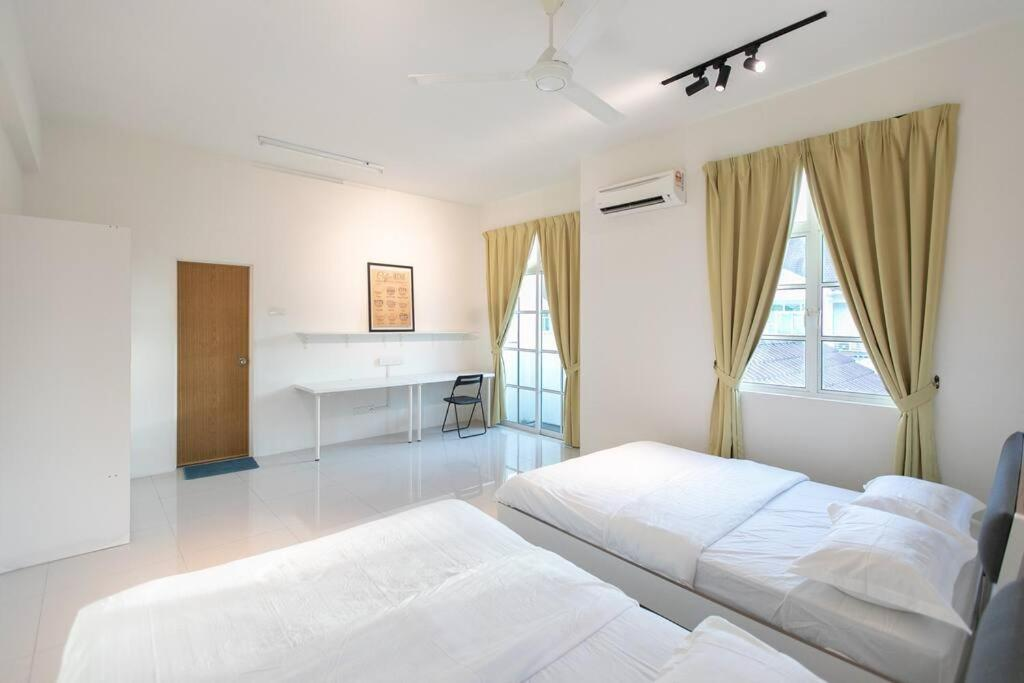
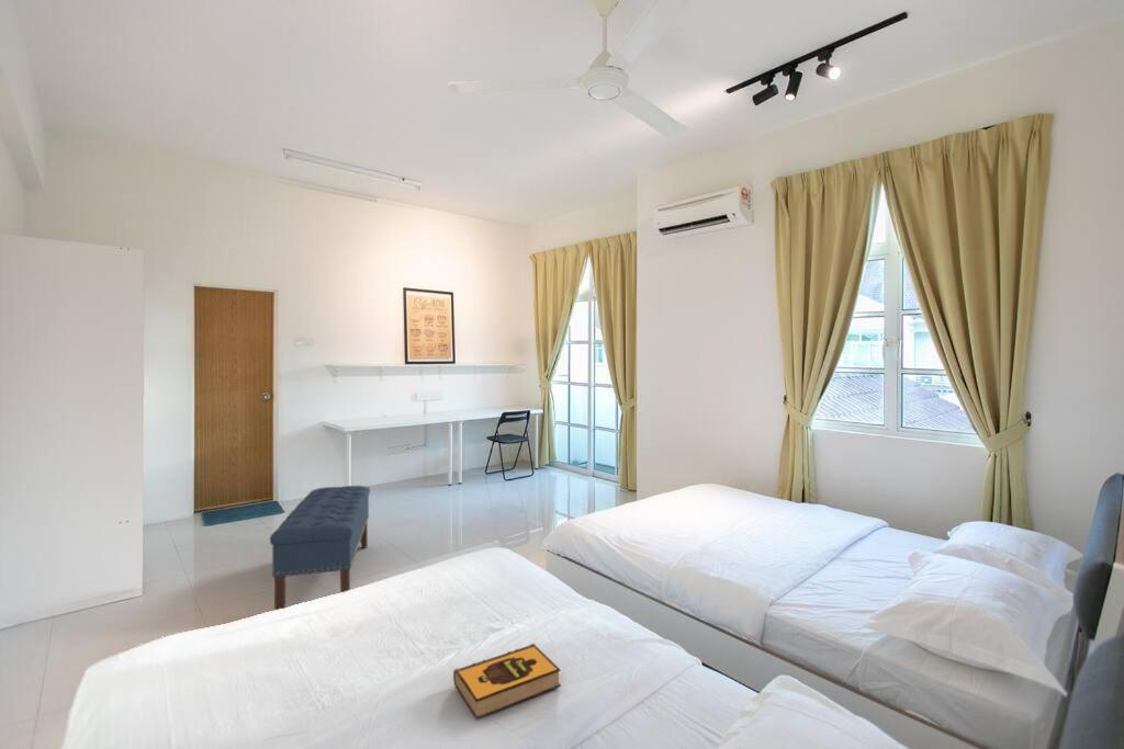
+ bench (328, 540)
+ hardback book (506, 676)
